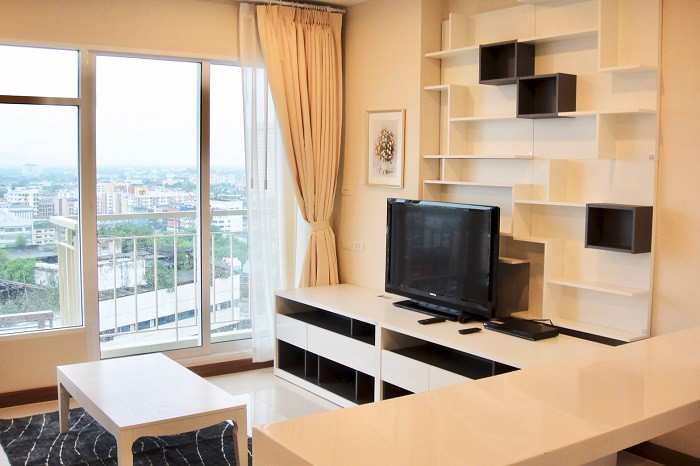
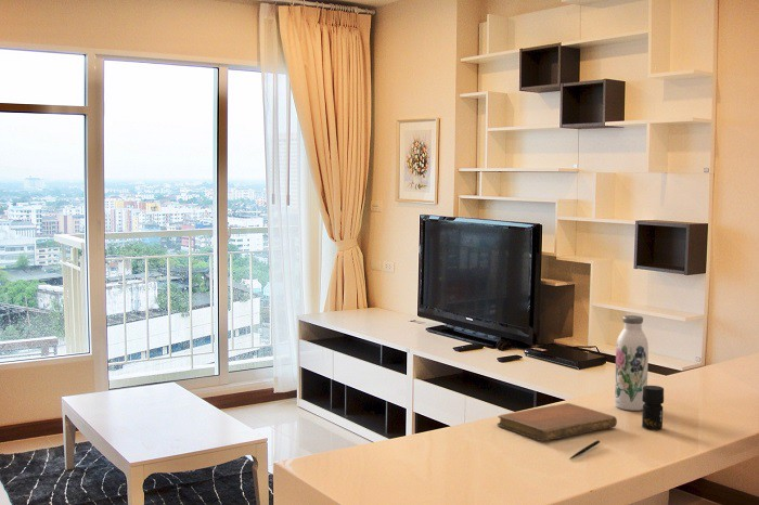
+ jar (653, 406)
+ notebook (556, 420)
+ water bottle (631, 361)
+ pen (583, 449)
